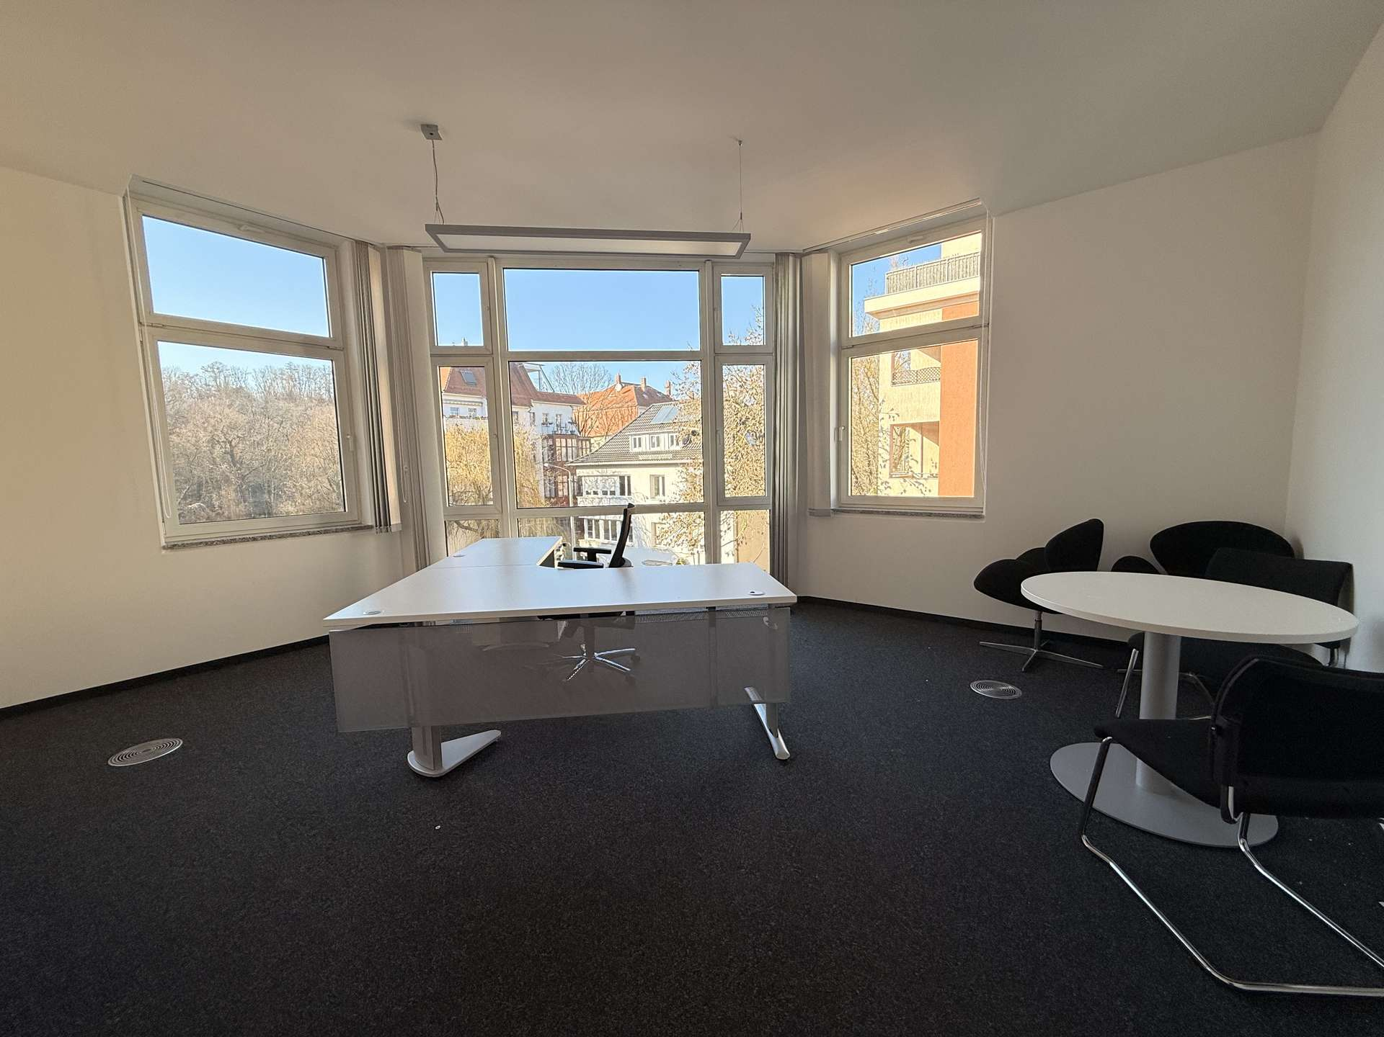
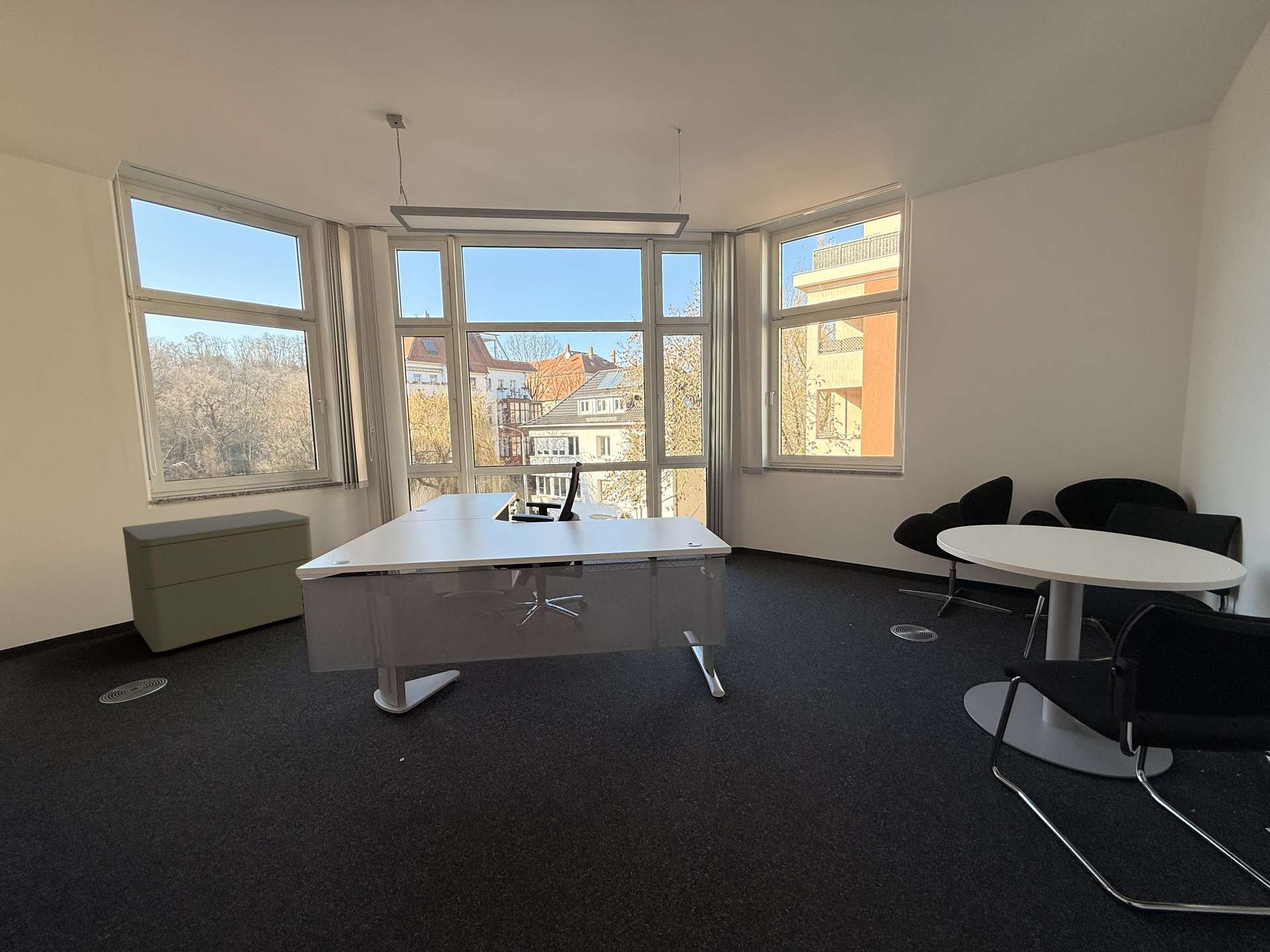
+ nightstand (225, 573)
